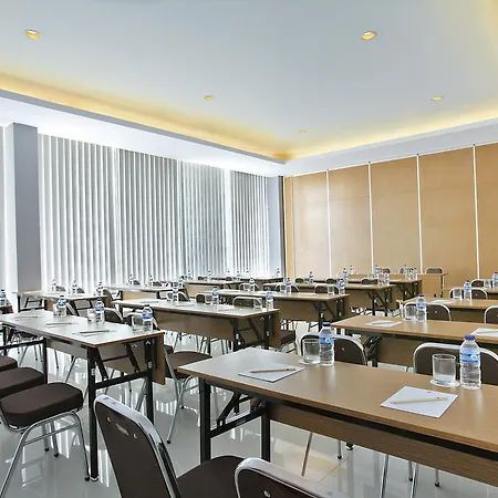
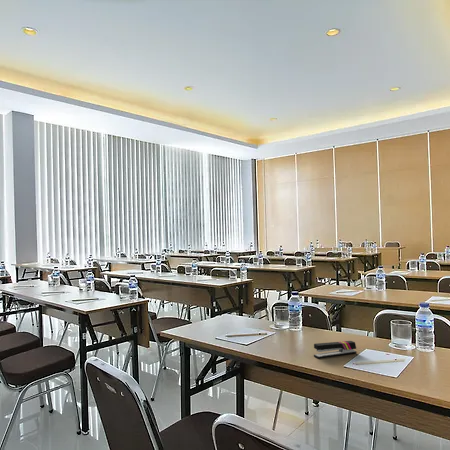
+ stapler (335, 348)
